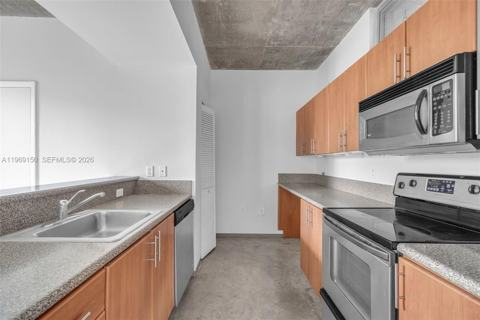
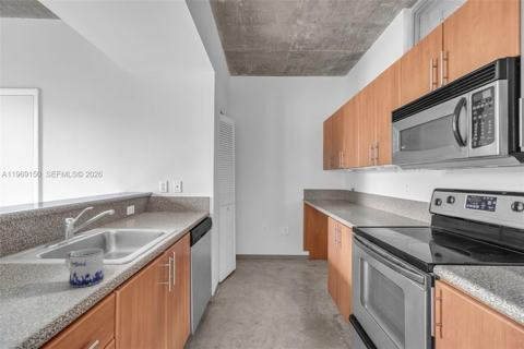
+ mug (83, 266)
